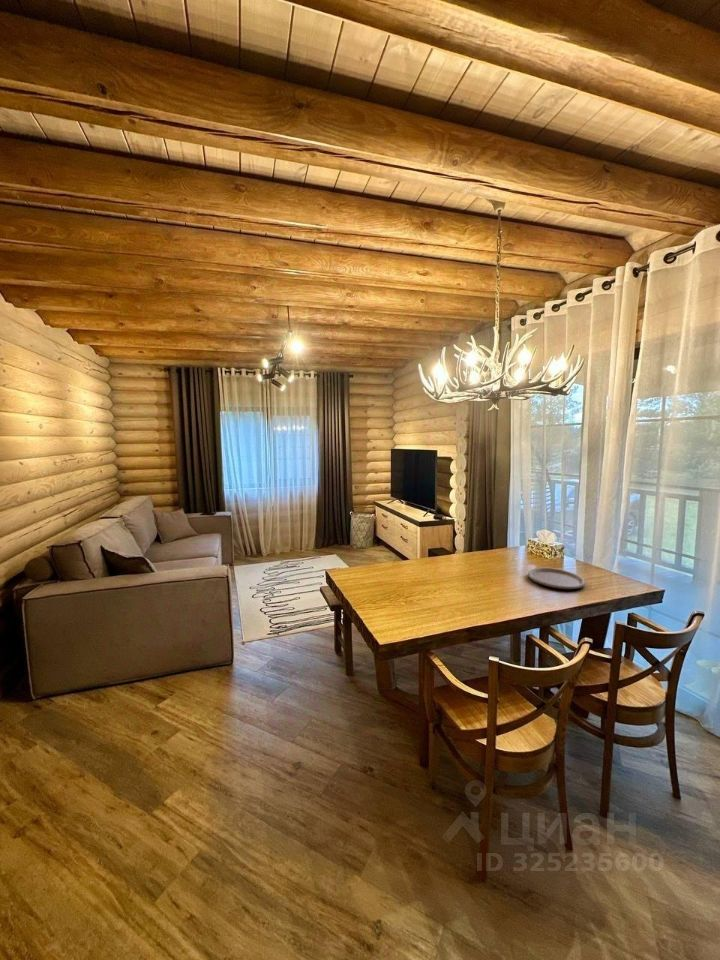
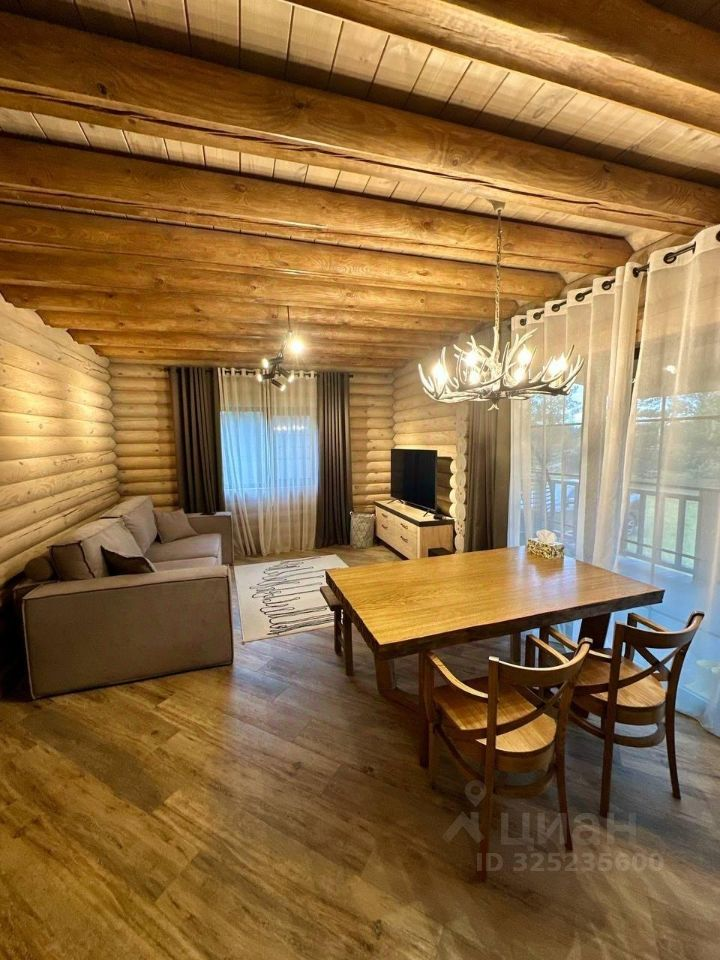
- plate (555, 578)
